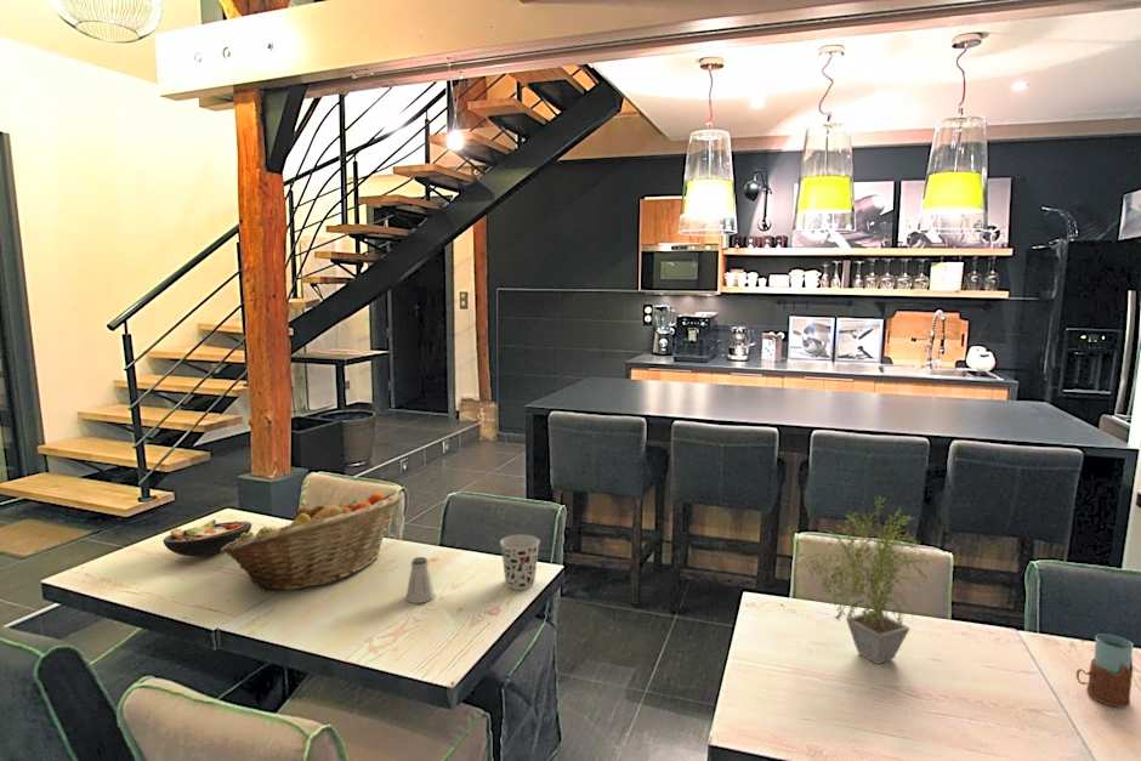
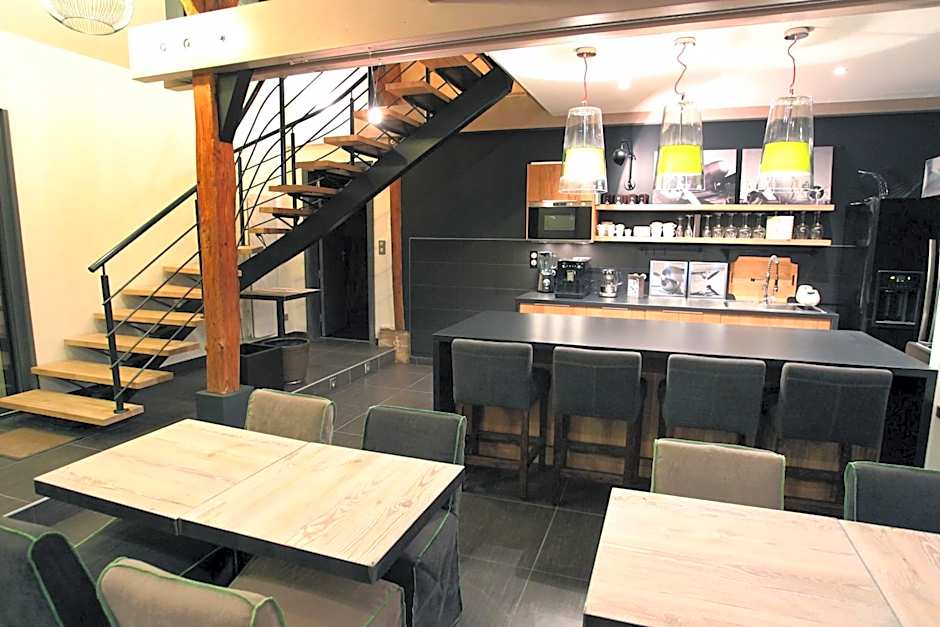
- cup (520, 562)
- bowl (209, 539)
- potted plant (865, 578)
- drinking glass (1102, 669)
- saltshaker (420, 578)
- fruit basket (319, 533)
